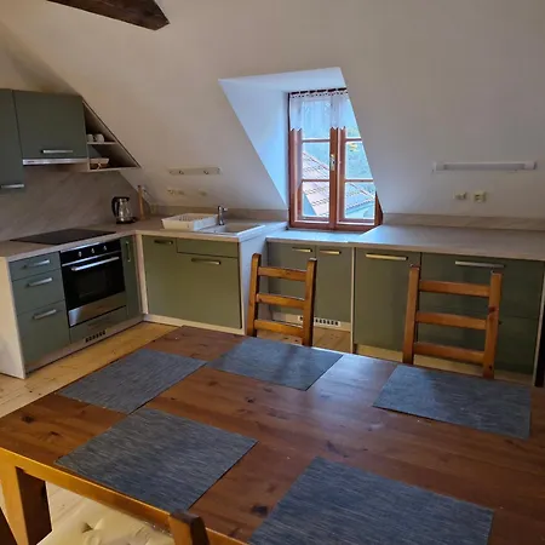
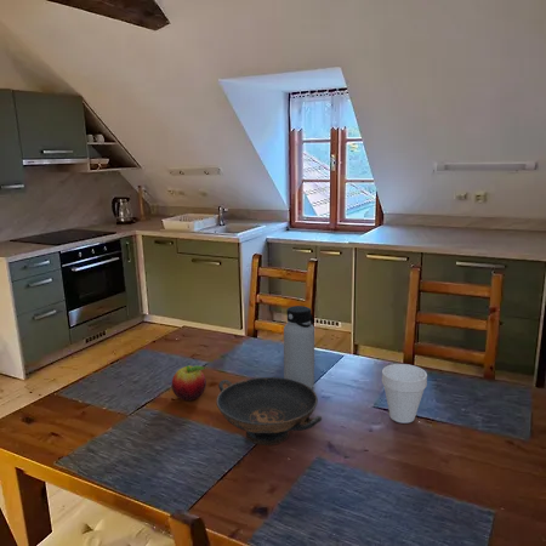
+ water bottle (298, 347)
+ fruit (188, 381)
+ cup (403, 394)
+ decorative bowl (267, 415)
